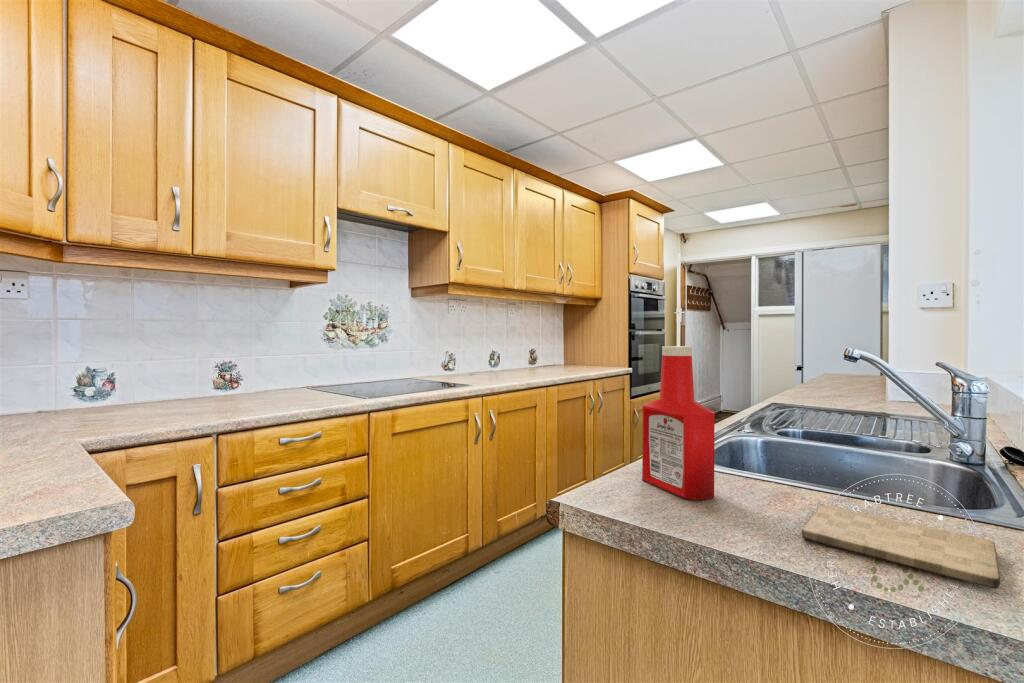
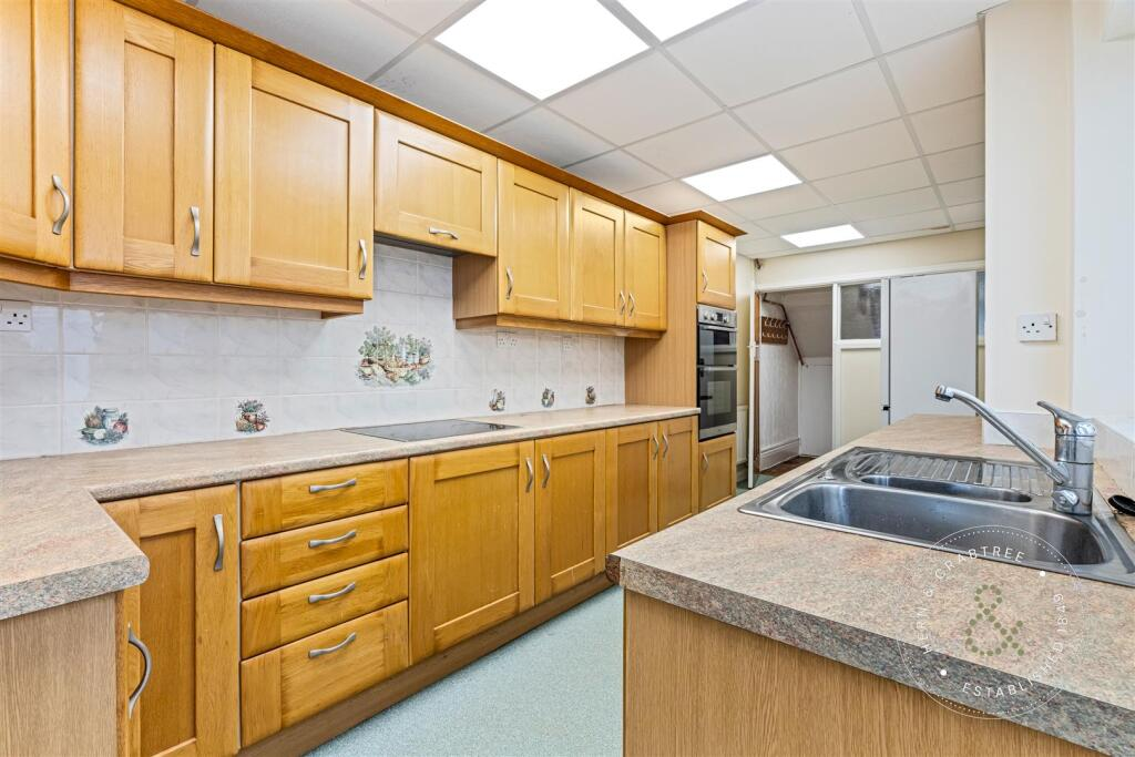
- soap bottle (676, 416)
- cutting board (894, 538)
